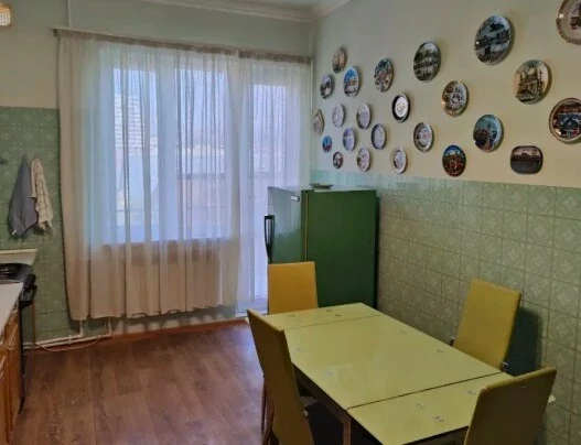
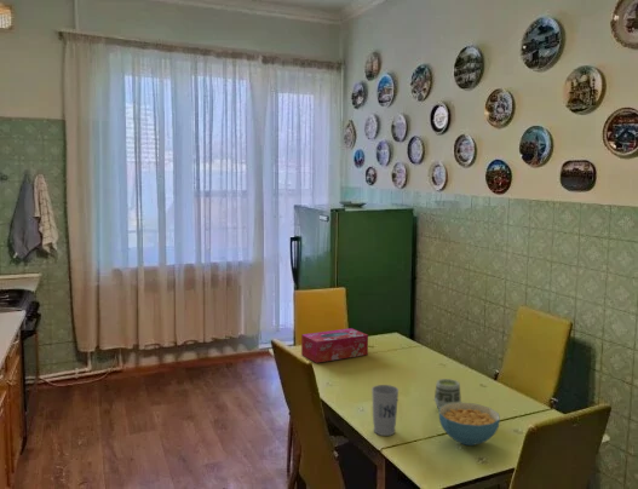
+ cup (384, 410)
+ cereal bowl (467, 427)
+ tissue box (334, 344)
+ cup (447, 395)
